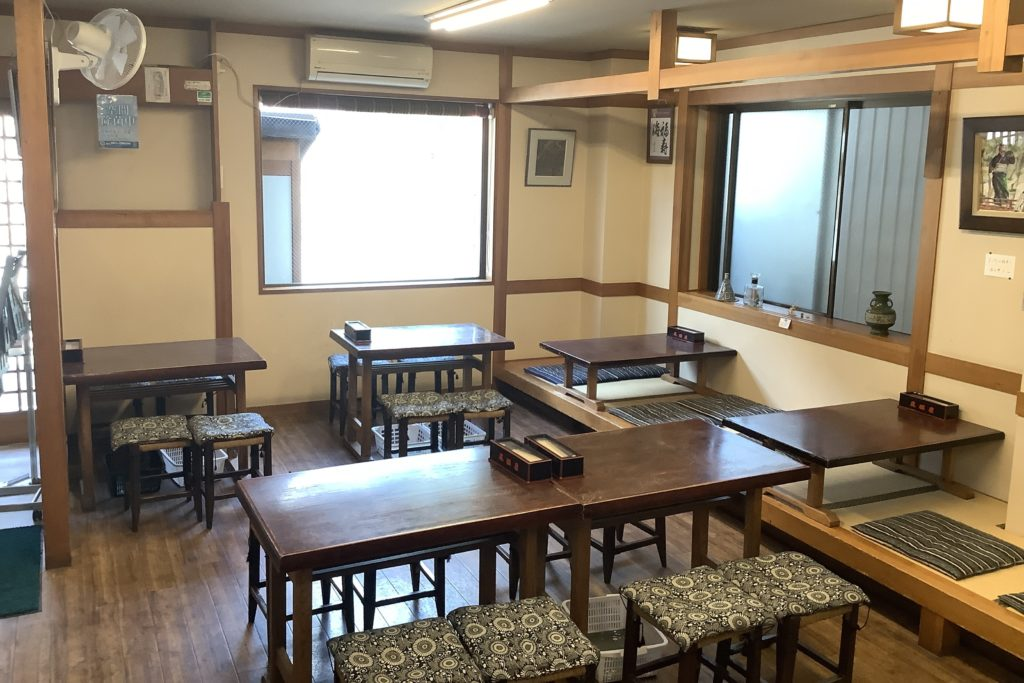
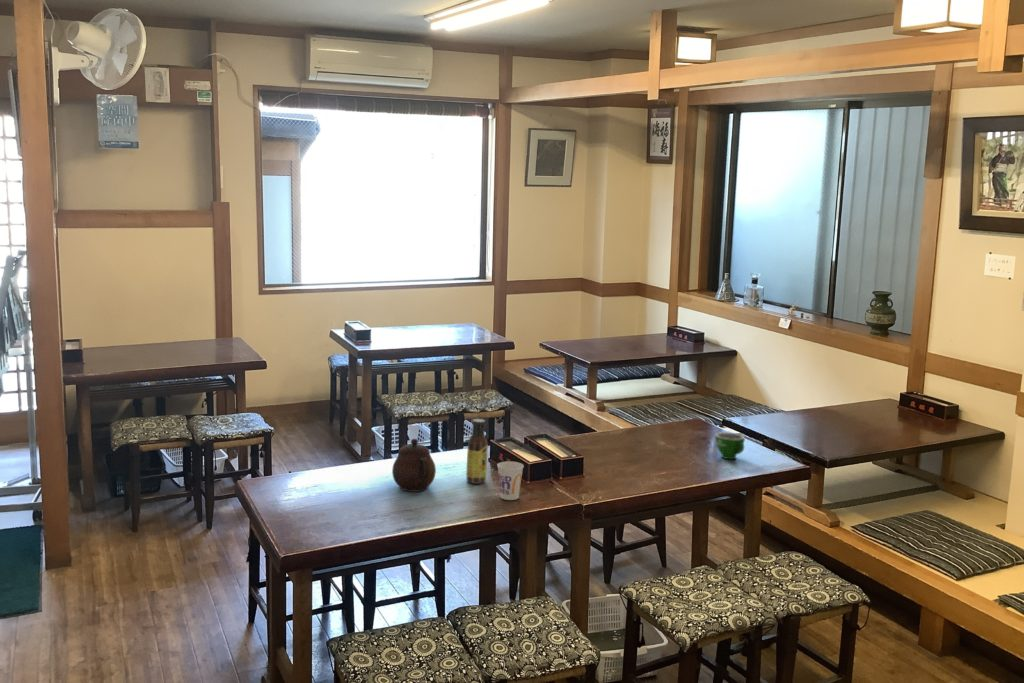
+ teacup (731, 447)
+ cup (509, 481)
+ teapot (414, 463)
+ sauce bottle (477, 450)
